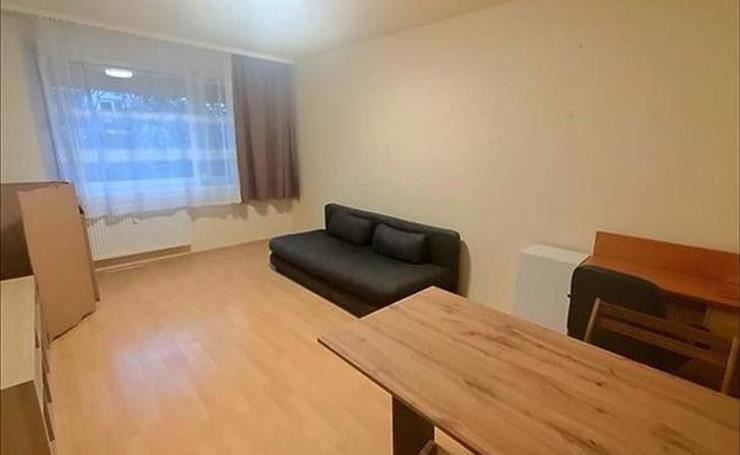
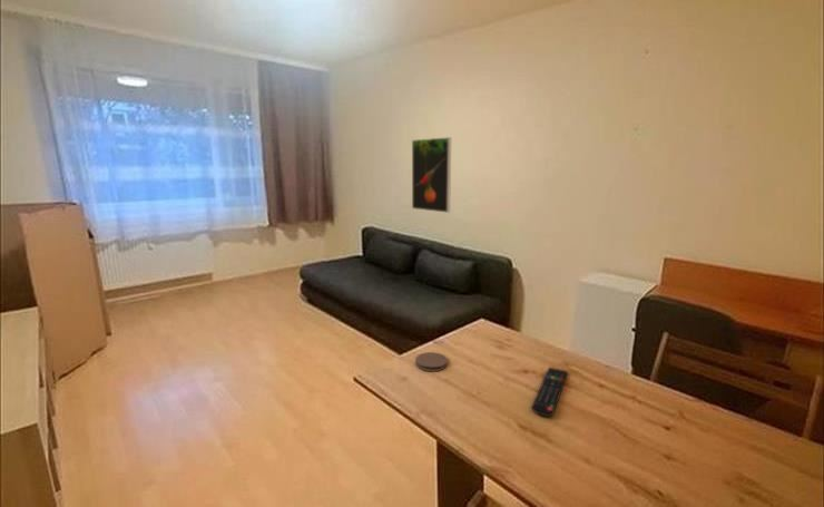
+ coaster (431, 361)
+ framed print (430, 175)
+ remote control (550, 390)
